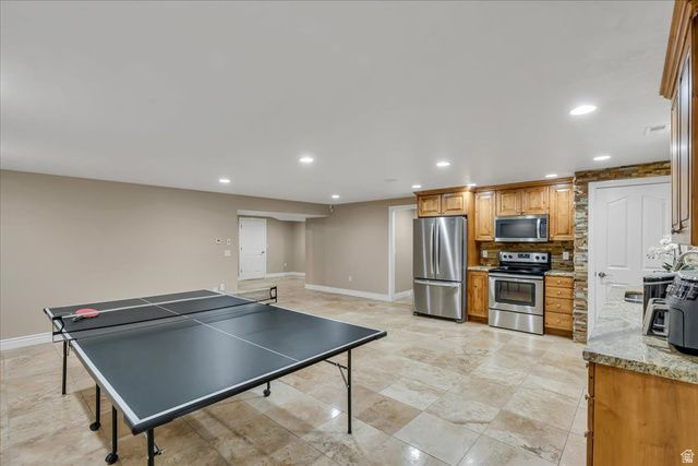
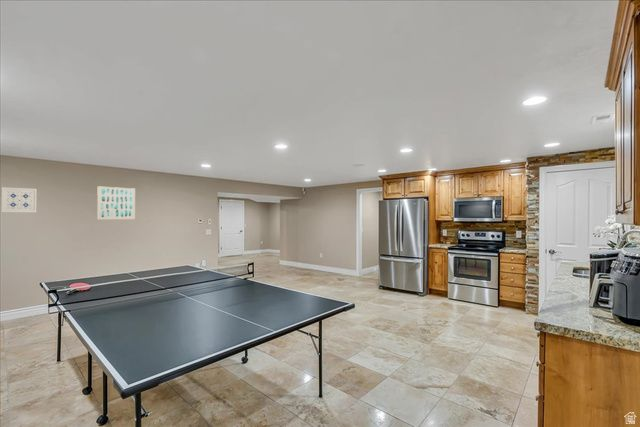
+ wall art (116, 203)
+ wall art (19, 200)
